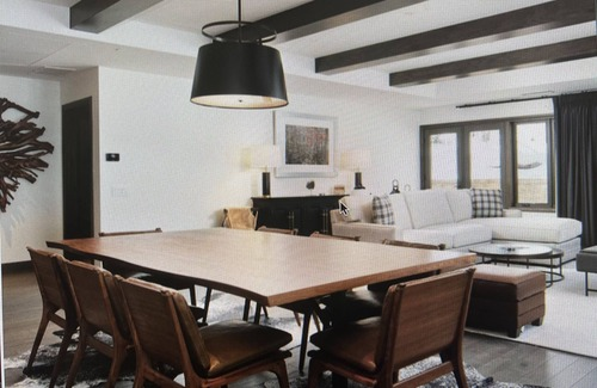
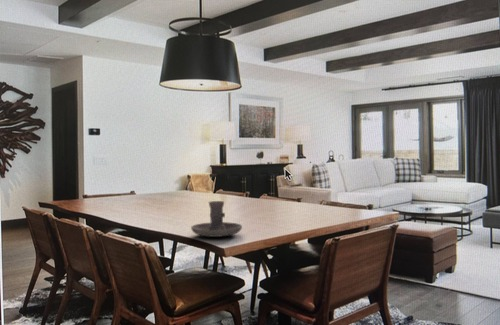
+ candle holder (217, 217)
